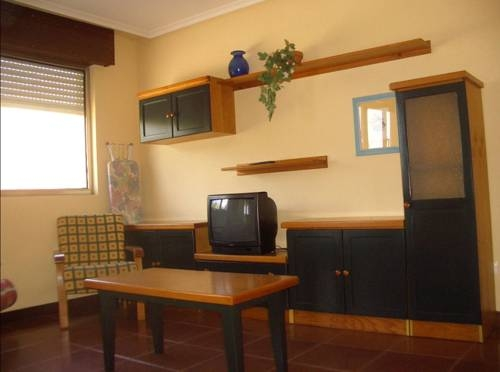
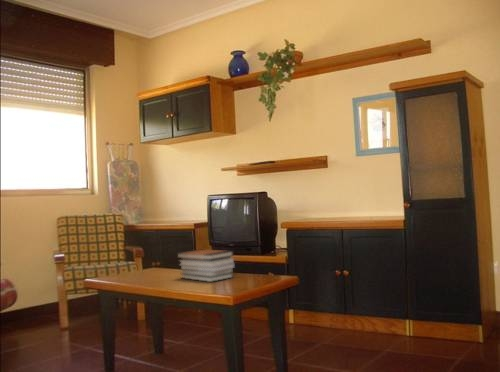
+ book stack (205, 264)
